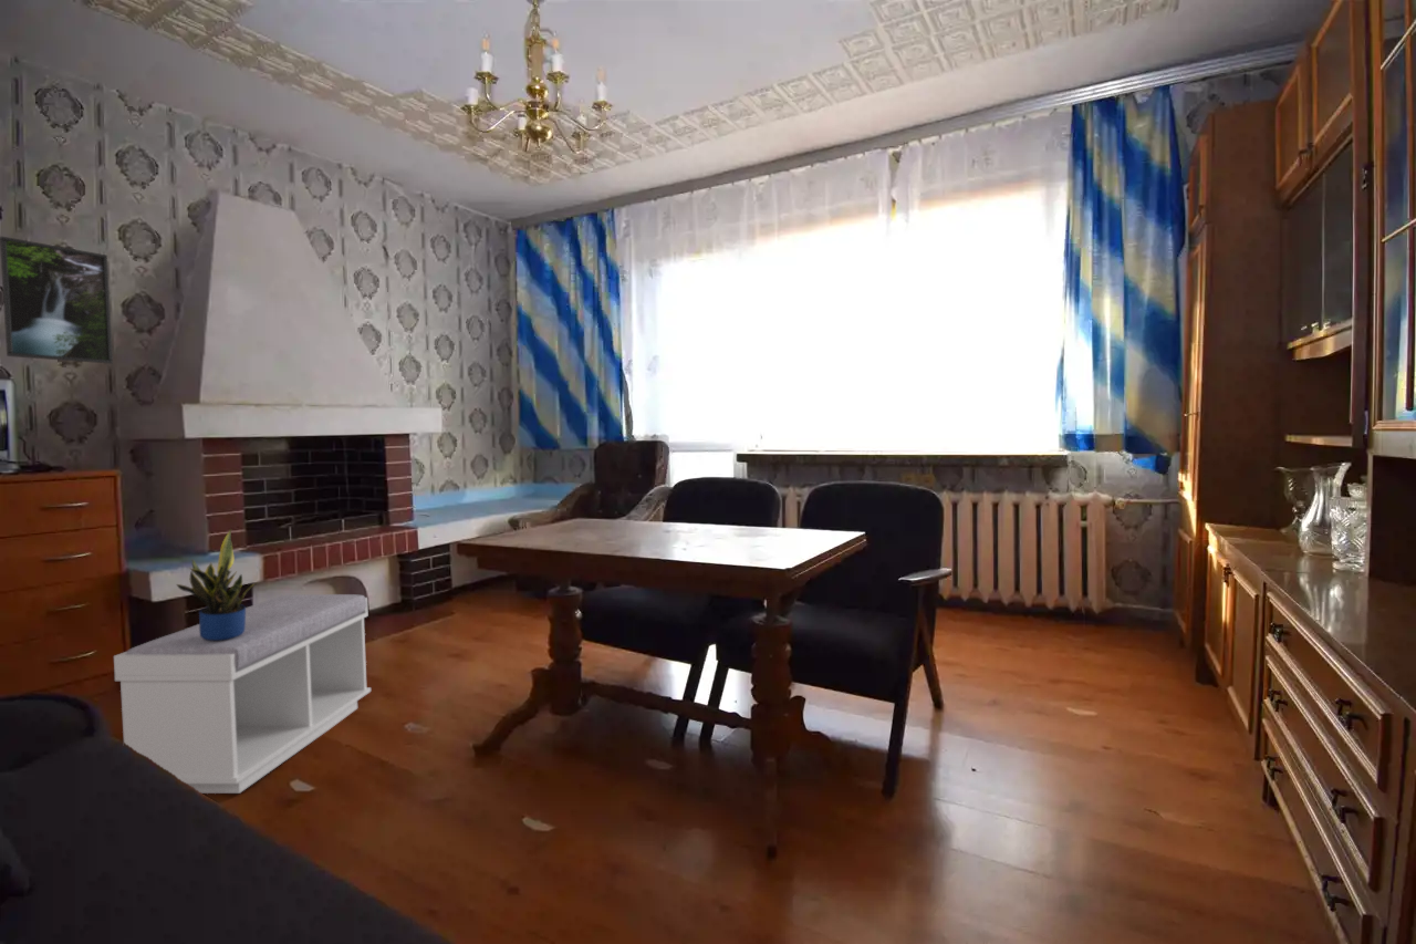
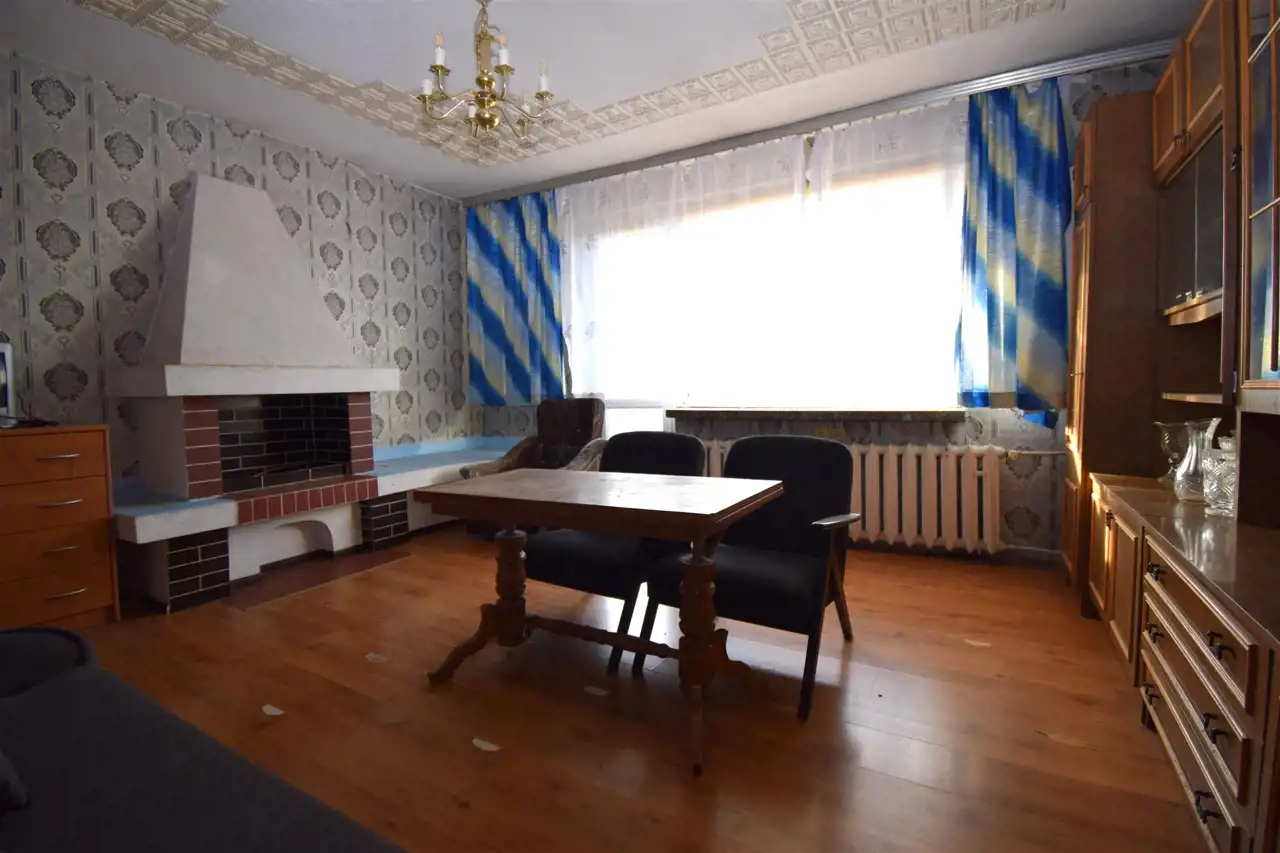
- bench (263, 680)
- potted plant (214, 585)
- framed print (59, 303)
